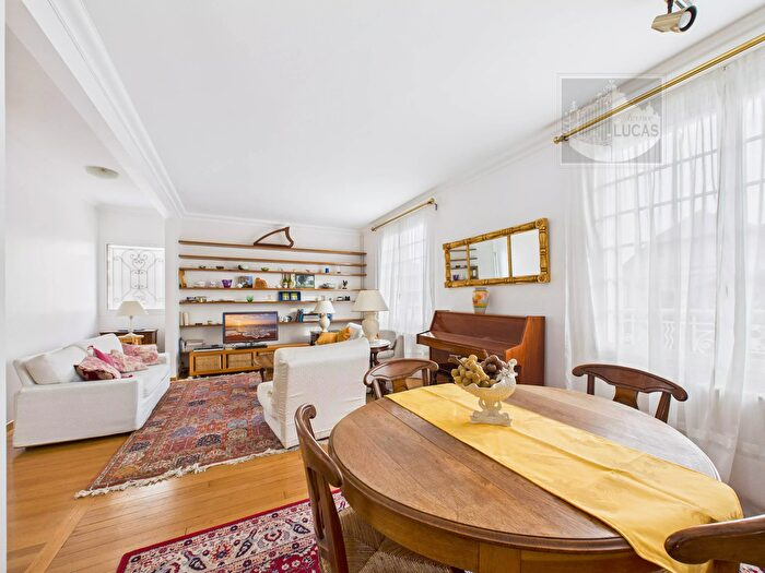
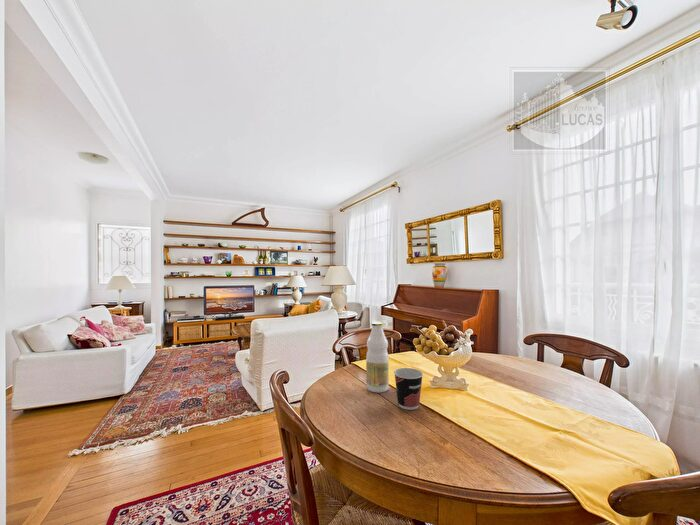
+ cup (408, 388)
+ bottle (377, 355)
